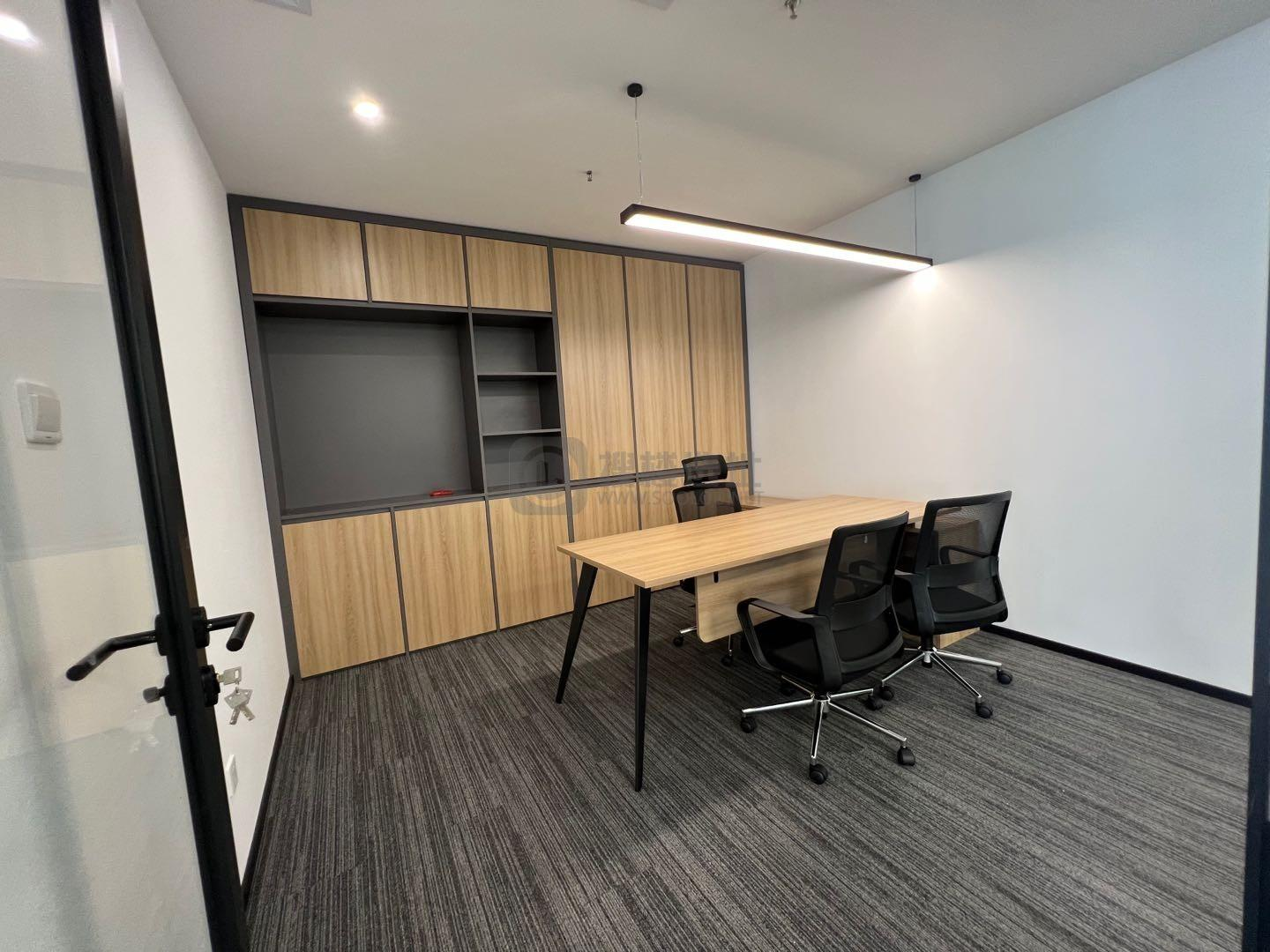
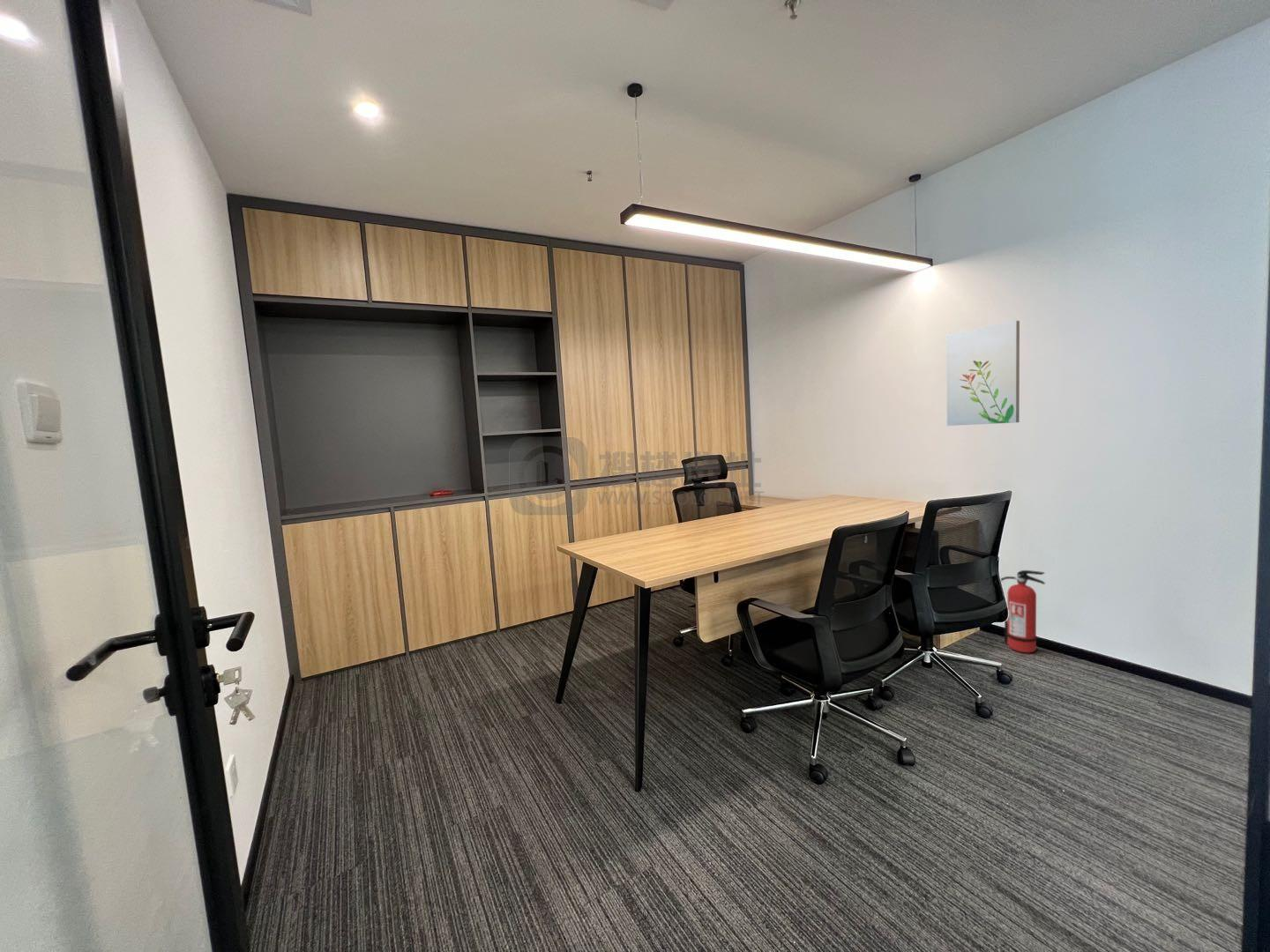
+ wall art (981, 376)
+ fire extinguisher (1019, 608)
